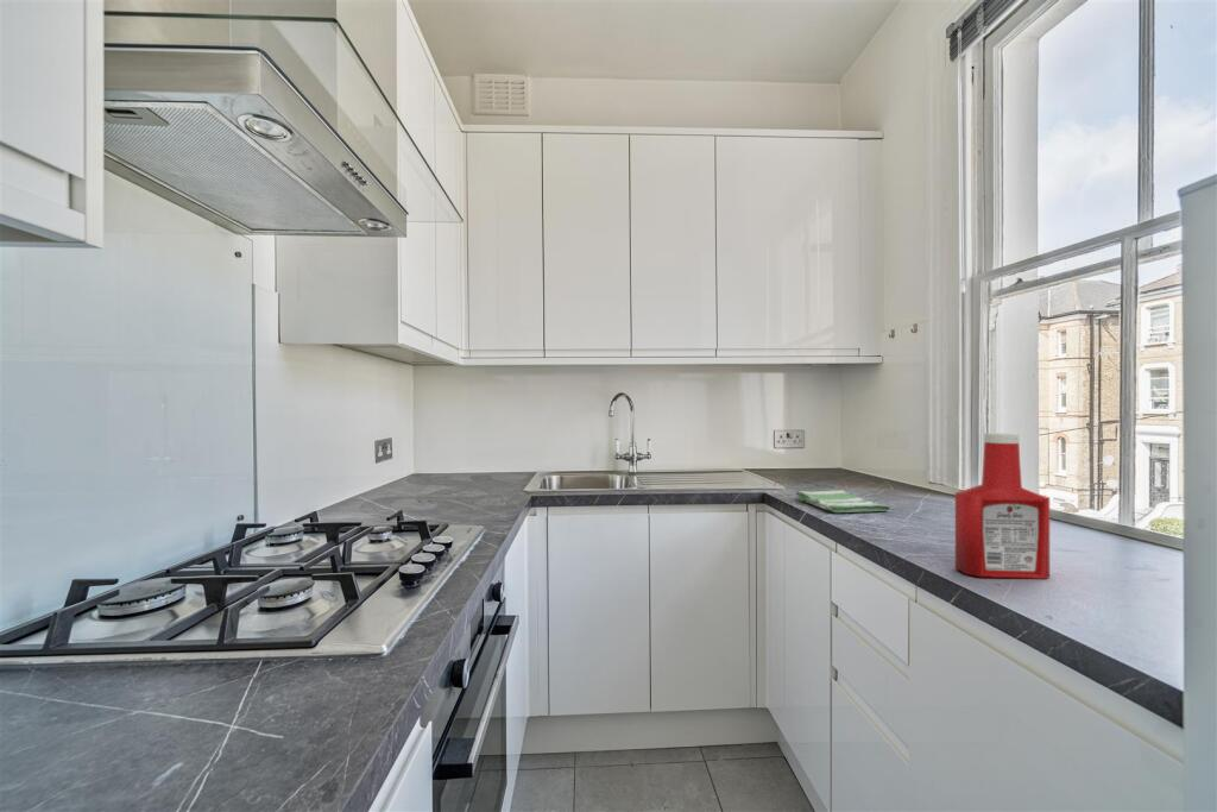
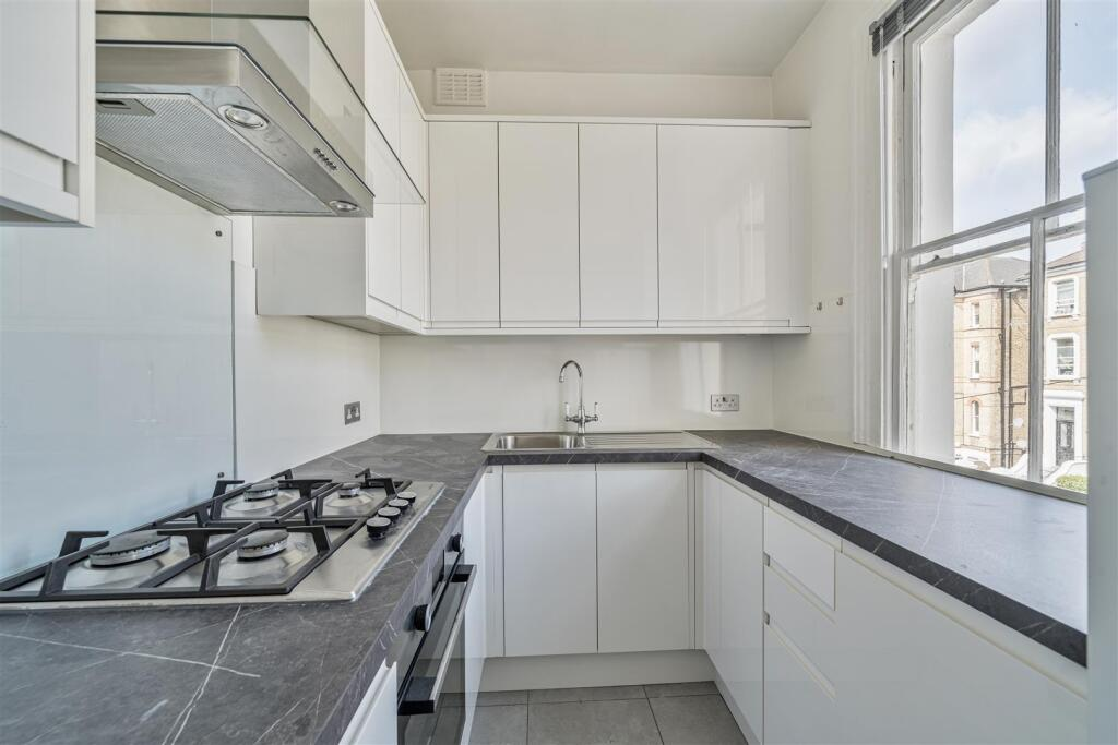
- dish towel (838, 499)
- soap bottle (1001, 502)
